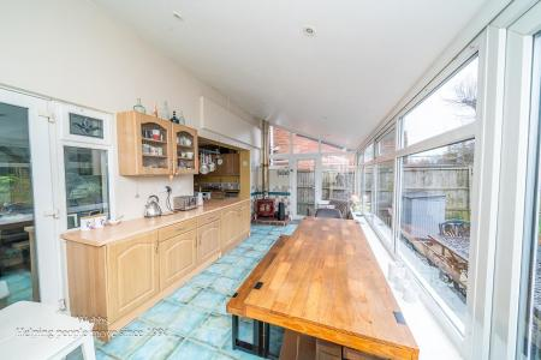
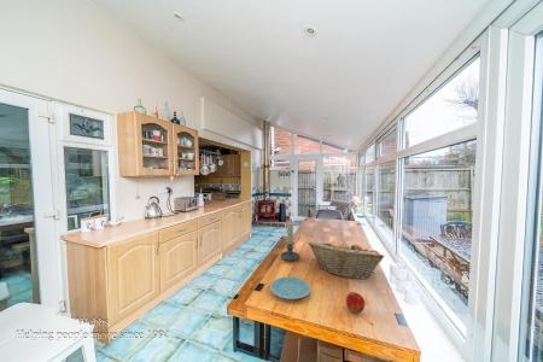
+ apple (355, 302)
+ fruit basket (343, 255)
+ candle holder (290, 239)
+ plate (290, 288)
